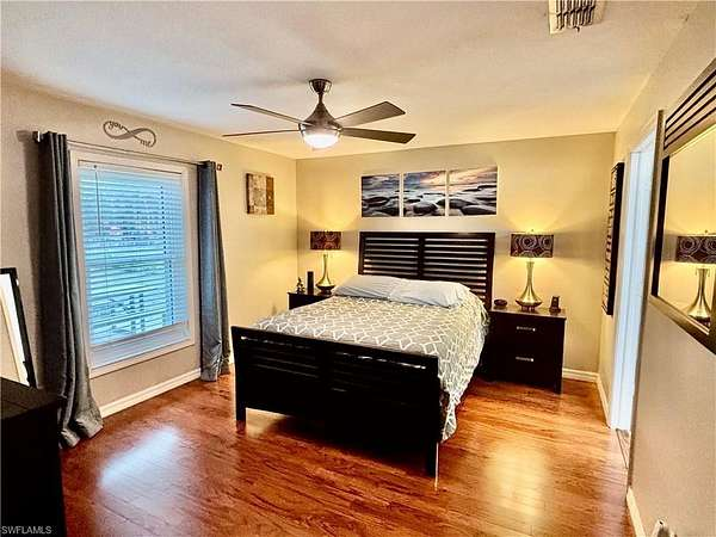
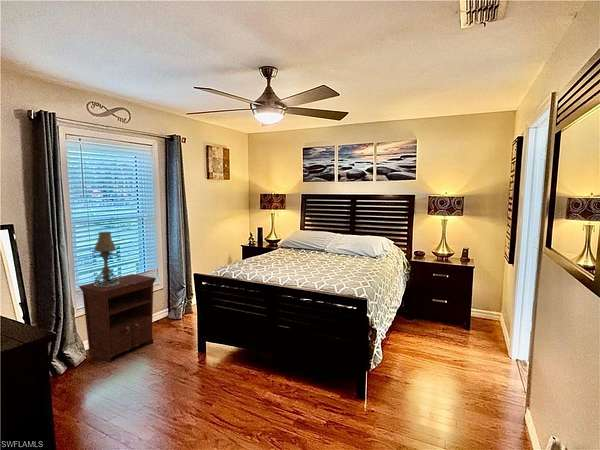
+ nightstand (120, 315)
+ table lamp (105, 258)
